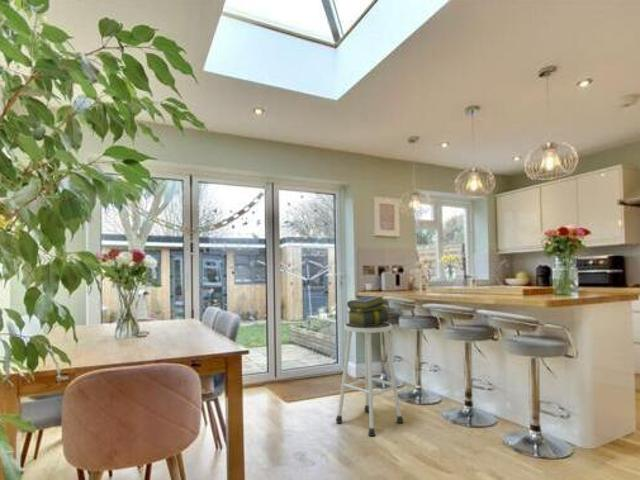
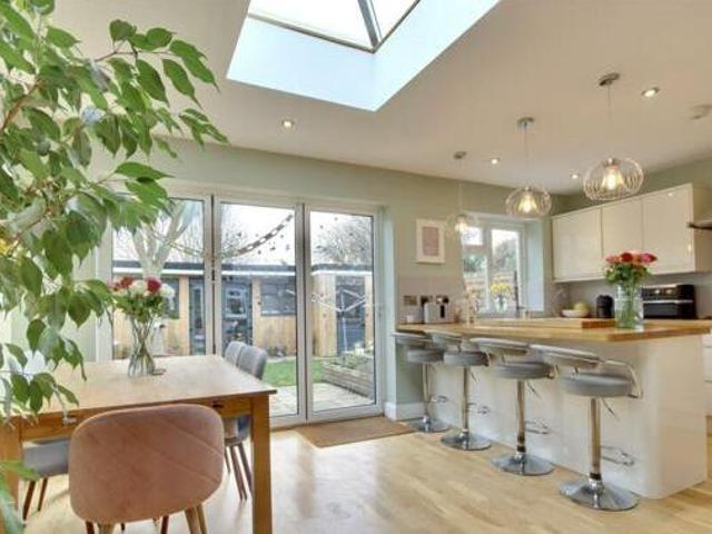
- stack of books (367, 310)
- stool (368, 373)
